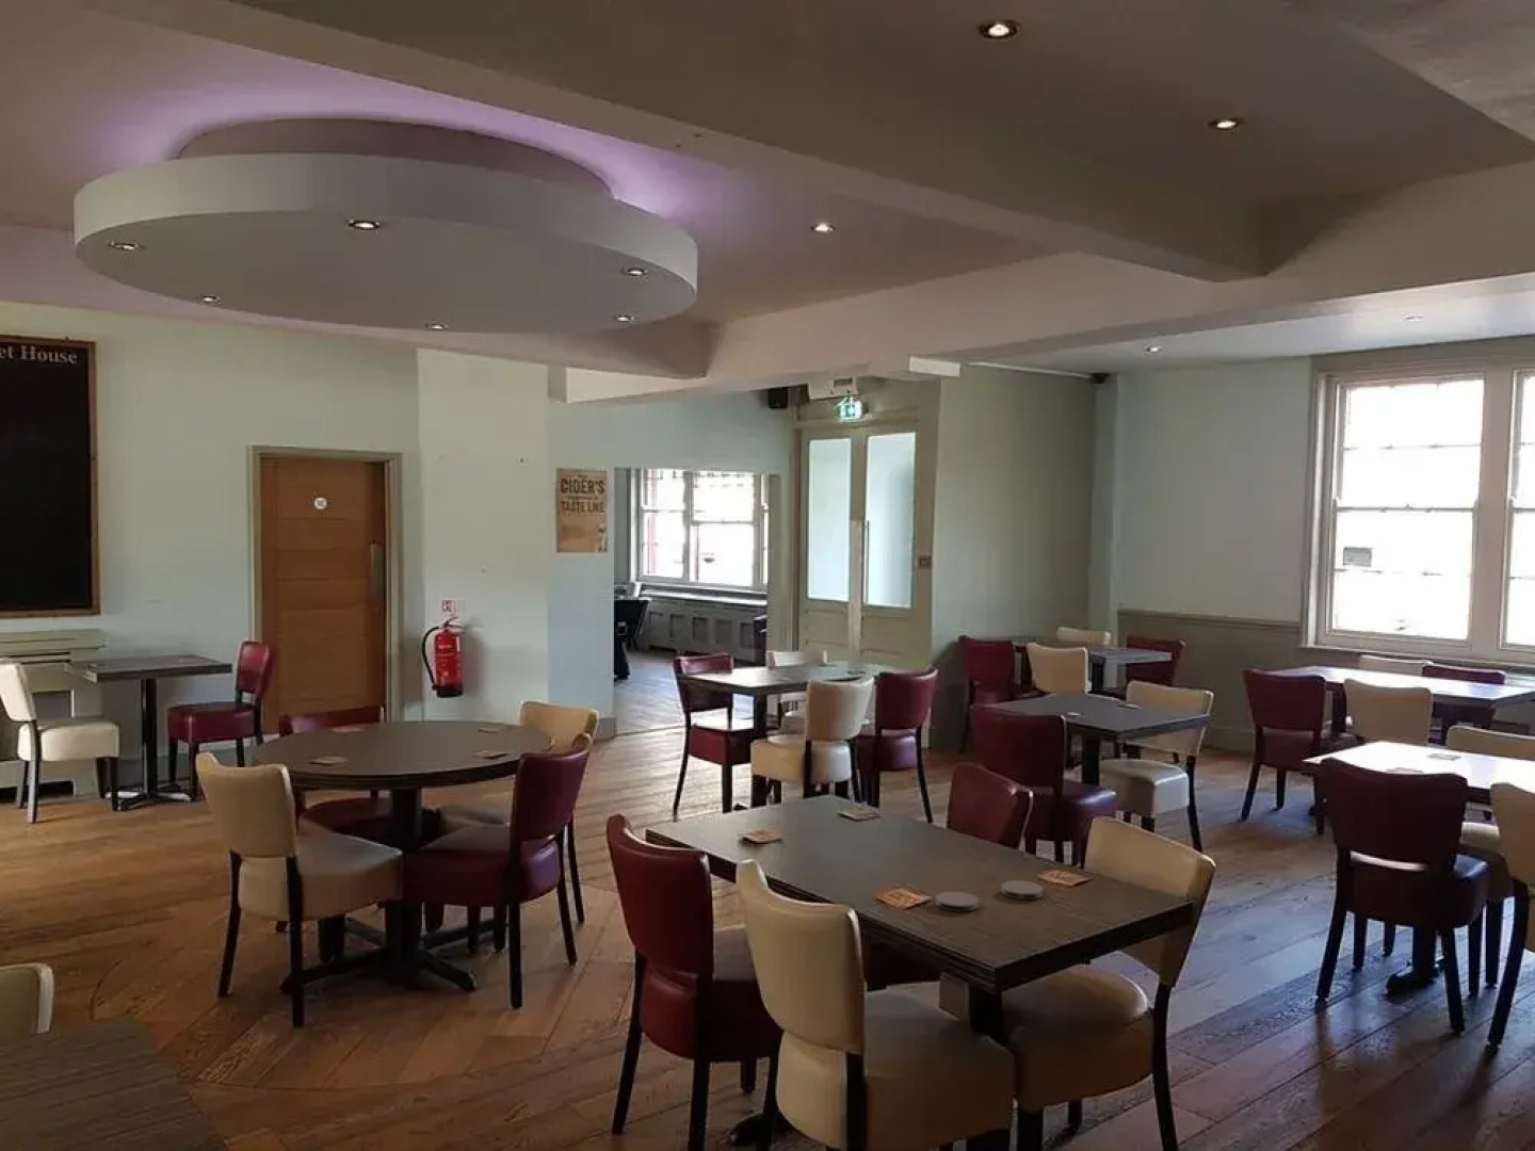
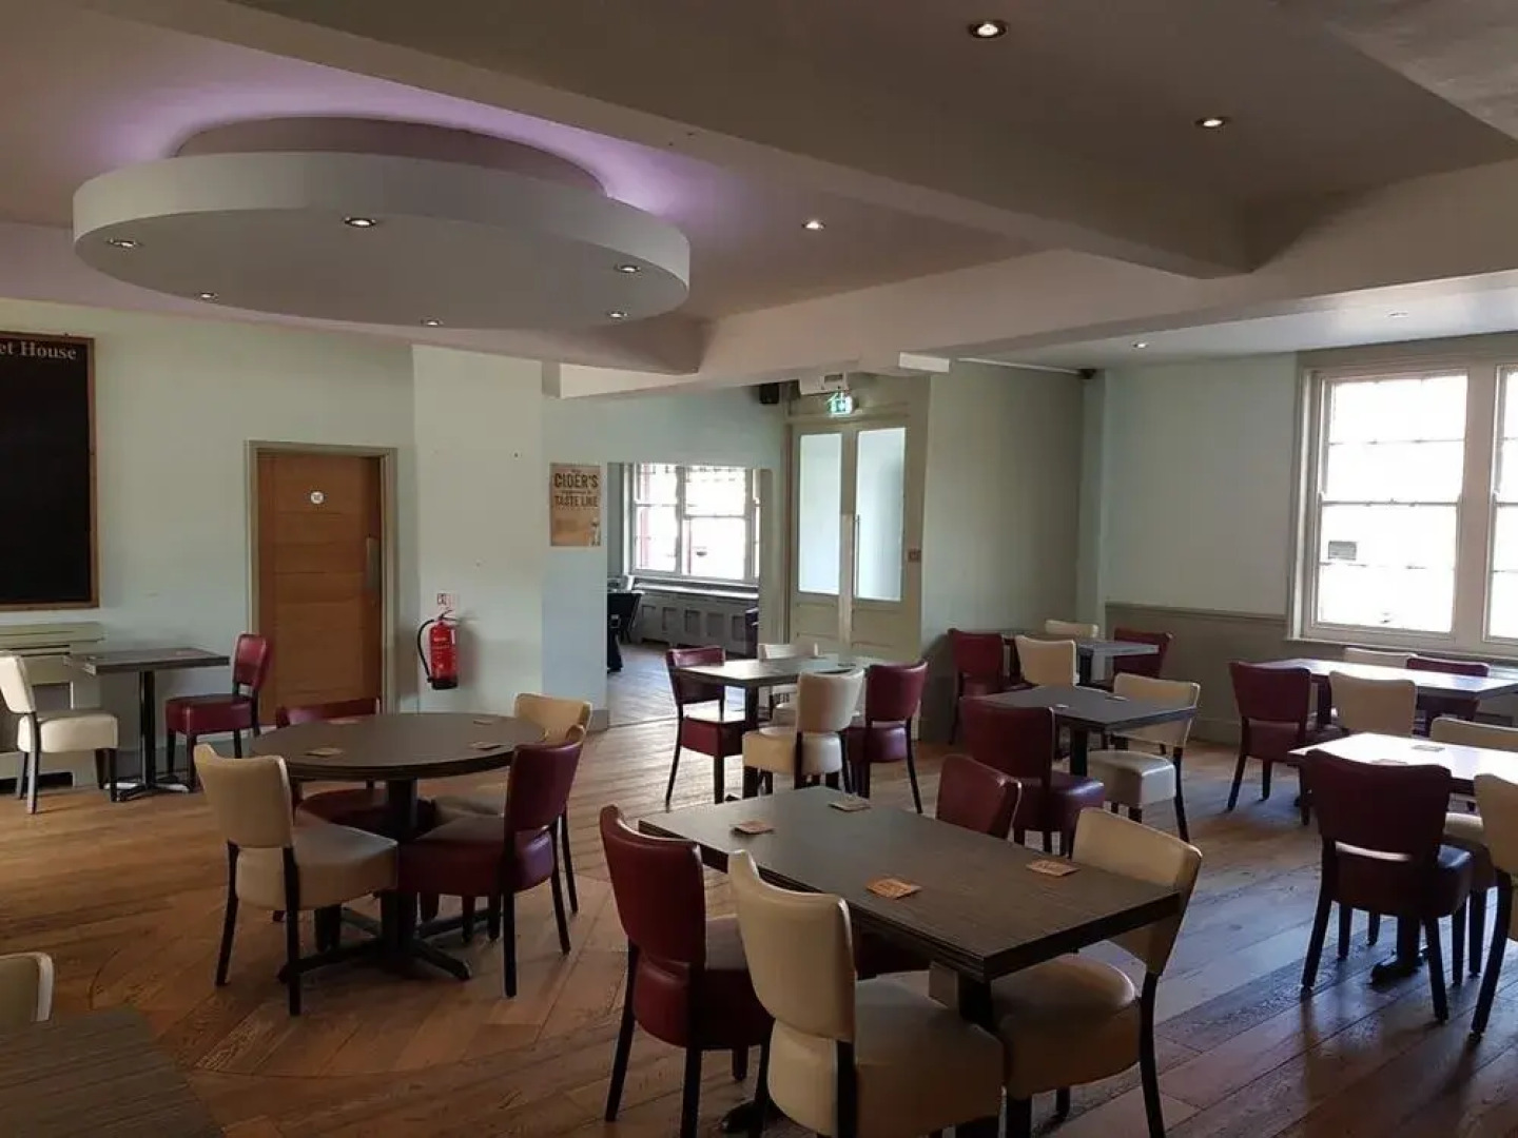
- coaster (956, 901)
- coaster (1021, 889)
